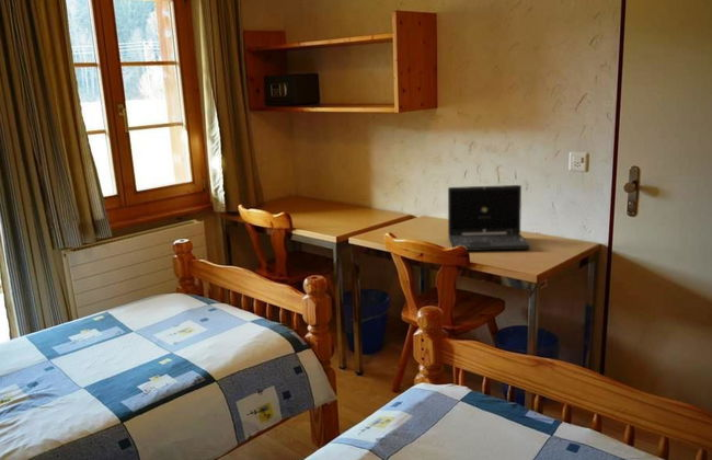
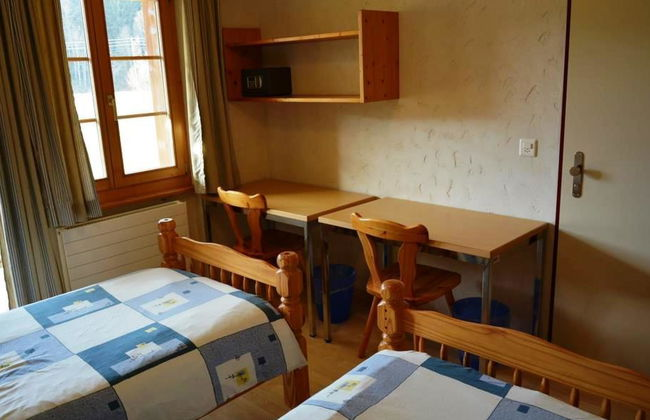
- laptop (487, 217)
